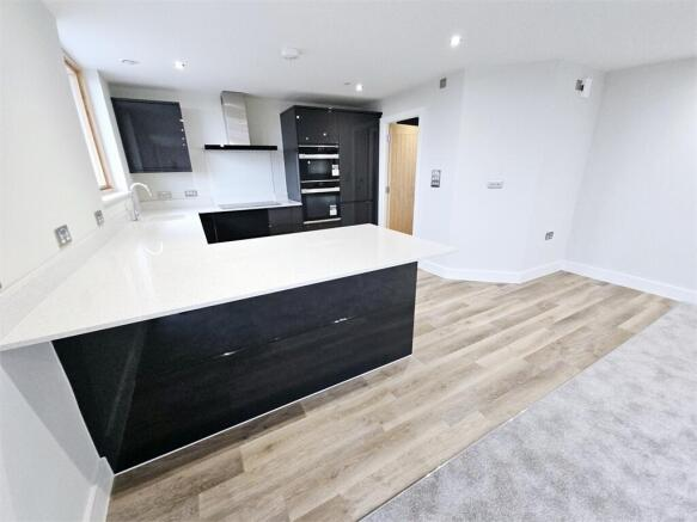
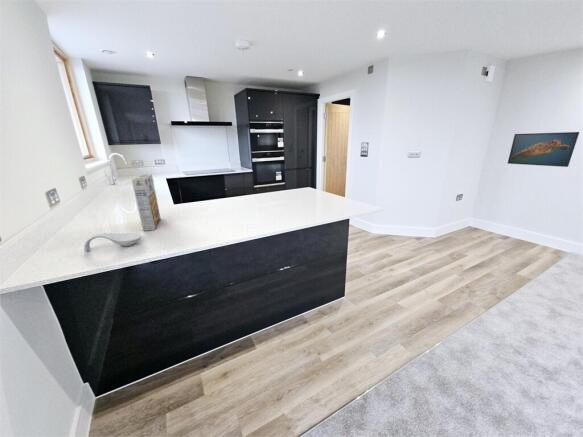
+ spoon rest (113, 239)
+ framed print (539, 149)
+ cereal box (147, 201)
